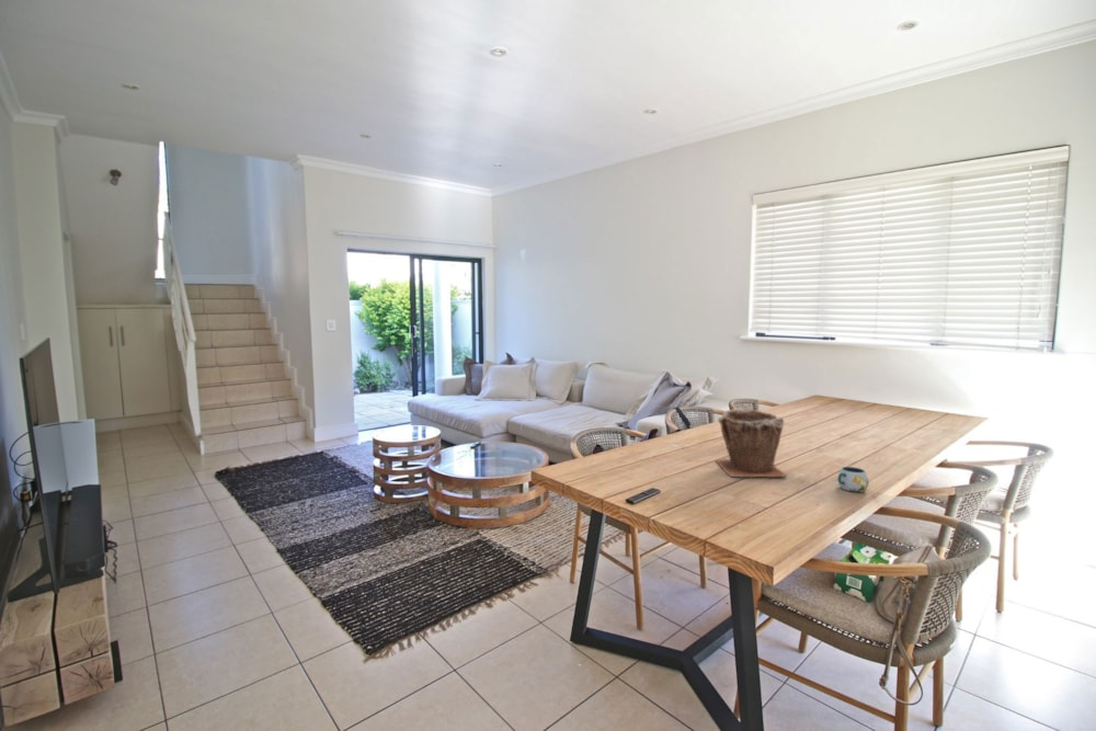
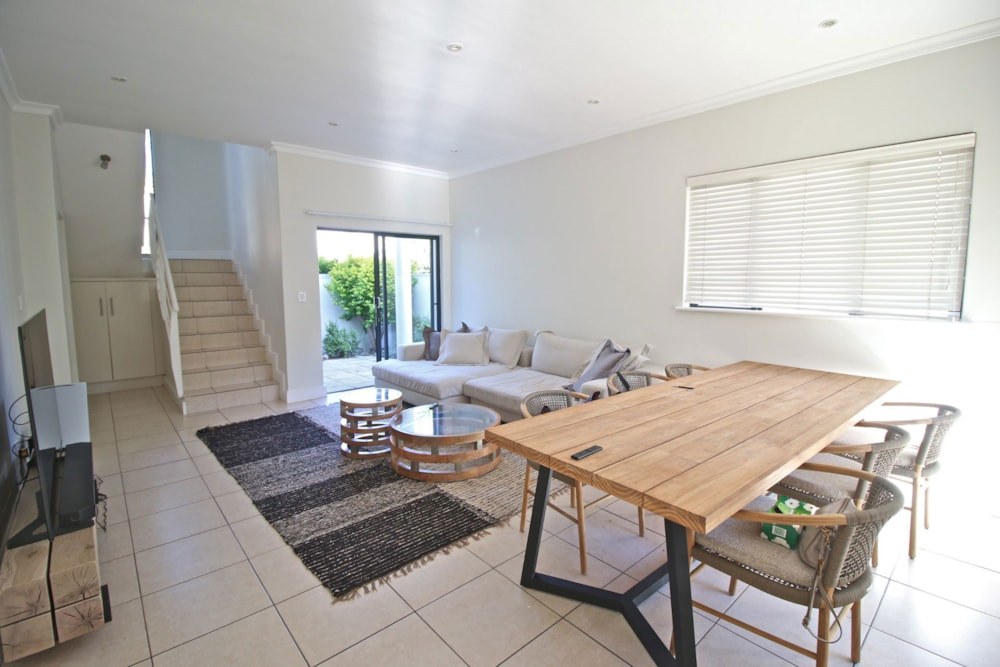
- mug (849, 479)
- plant pot (750, 441)
